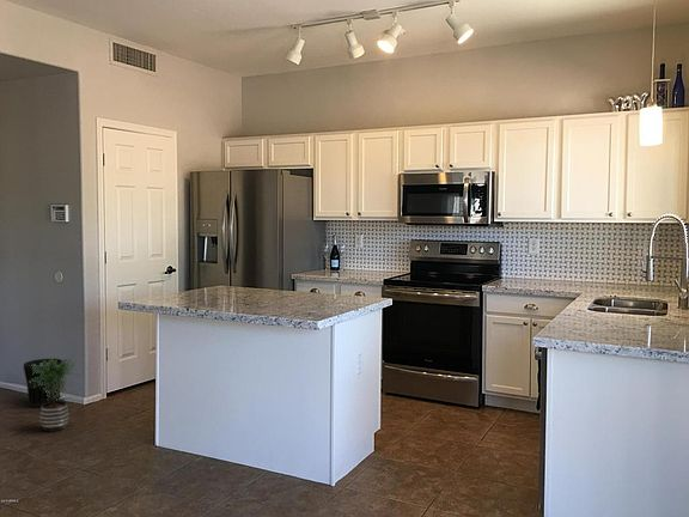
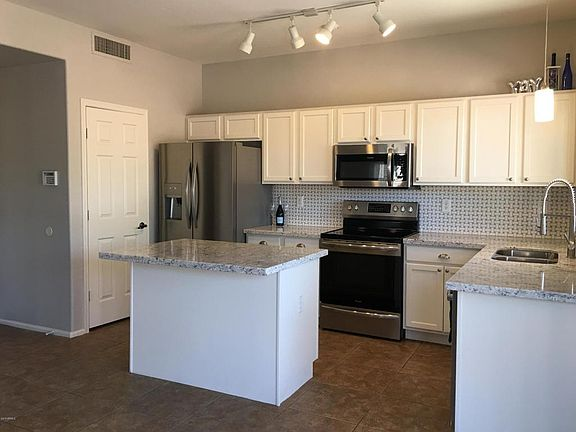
- potted plant (53, 394)
- wastebasket (43, 383)
